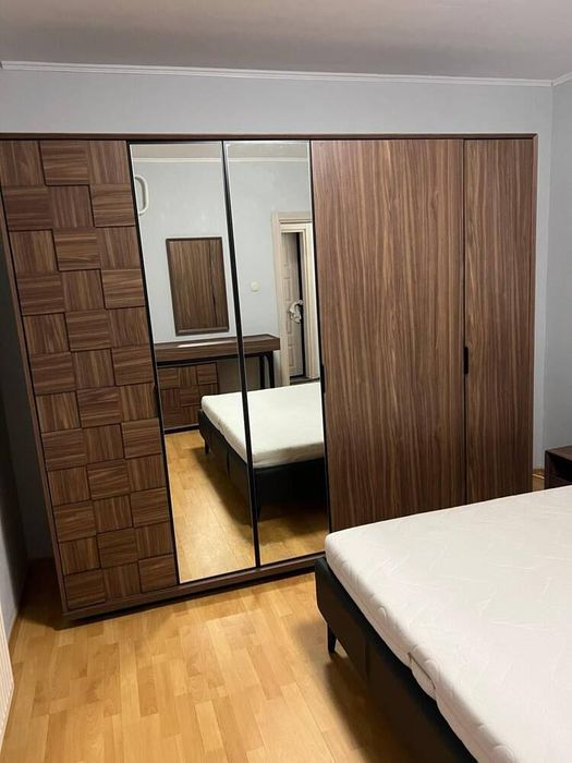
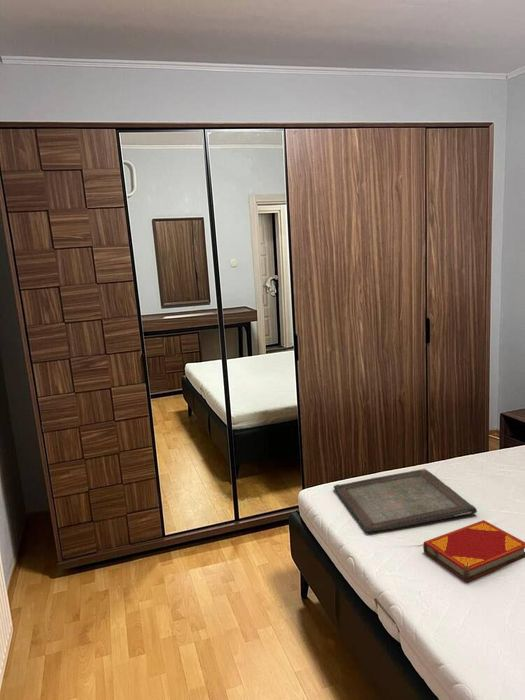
+ hardback book (475, 548)
+ serving tray (399, 496)
